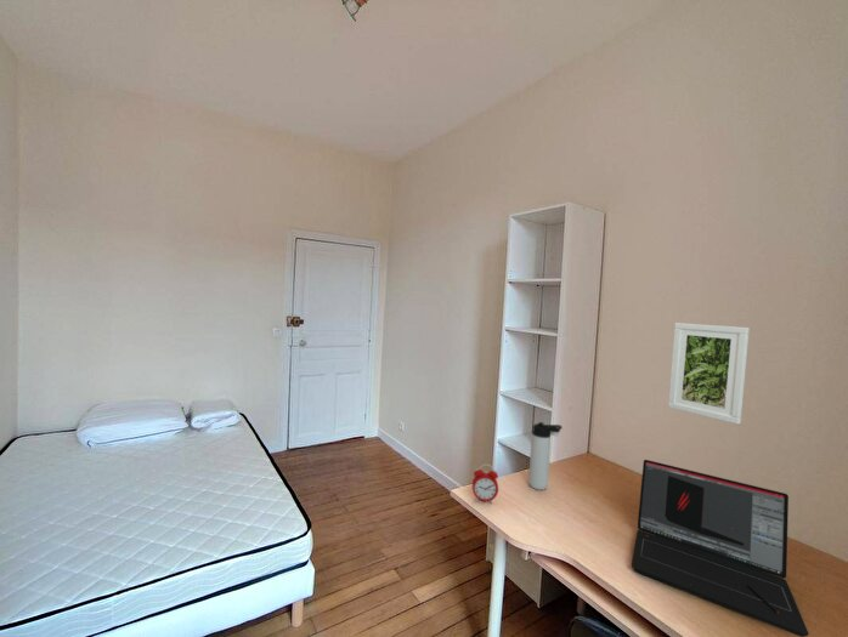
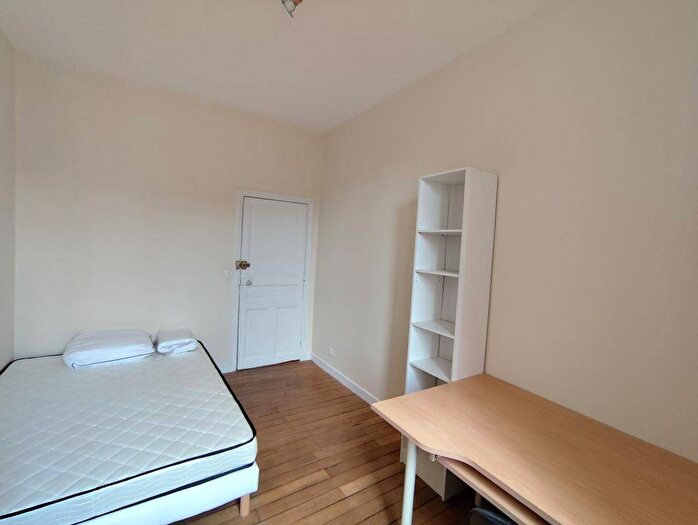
- laptop (710, 531)
- thermos bottle (544, 455)
- alarm clock (485, 482)
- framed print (706, 370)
